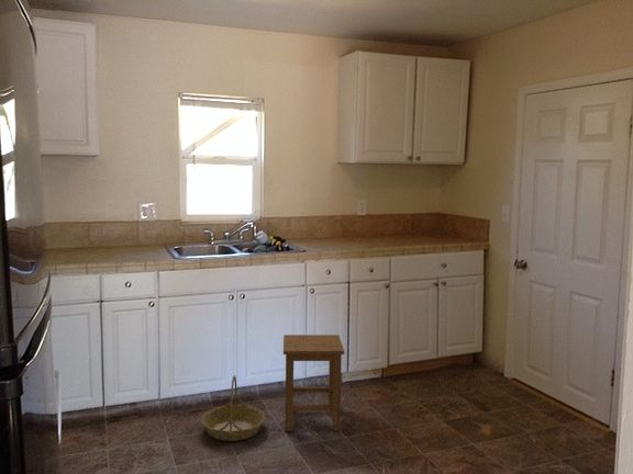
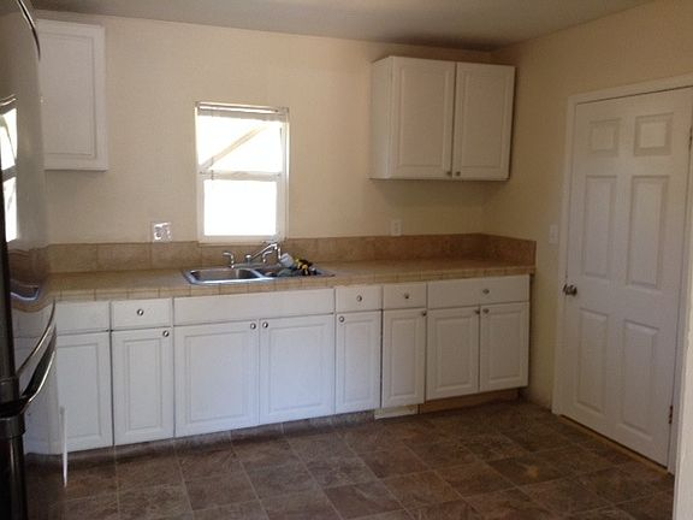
- stool (311, 387)
- basket (233, 405)
